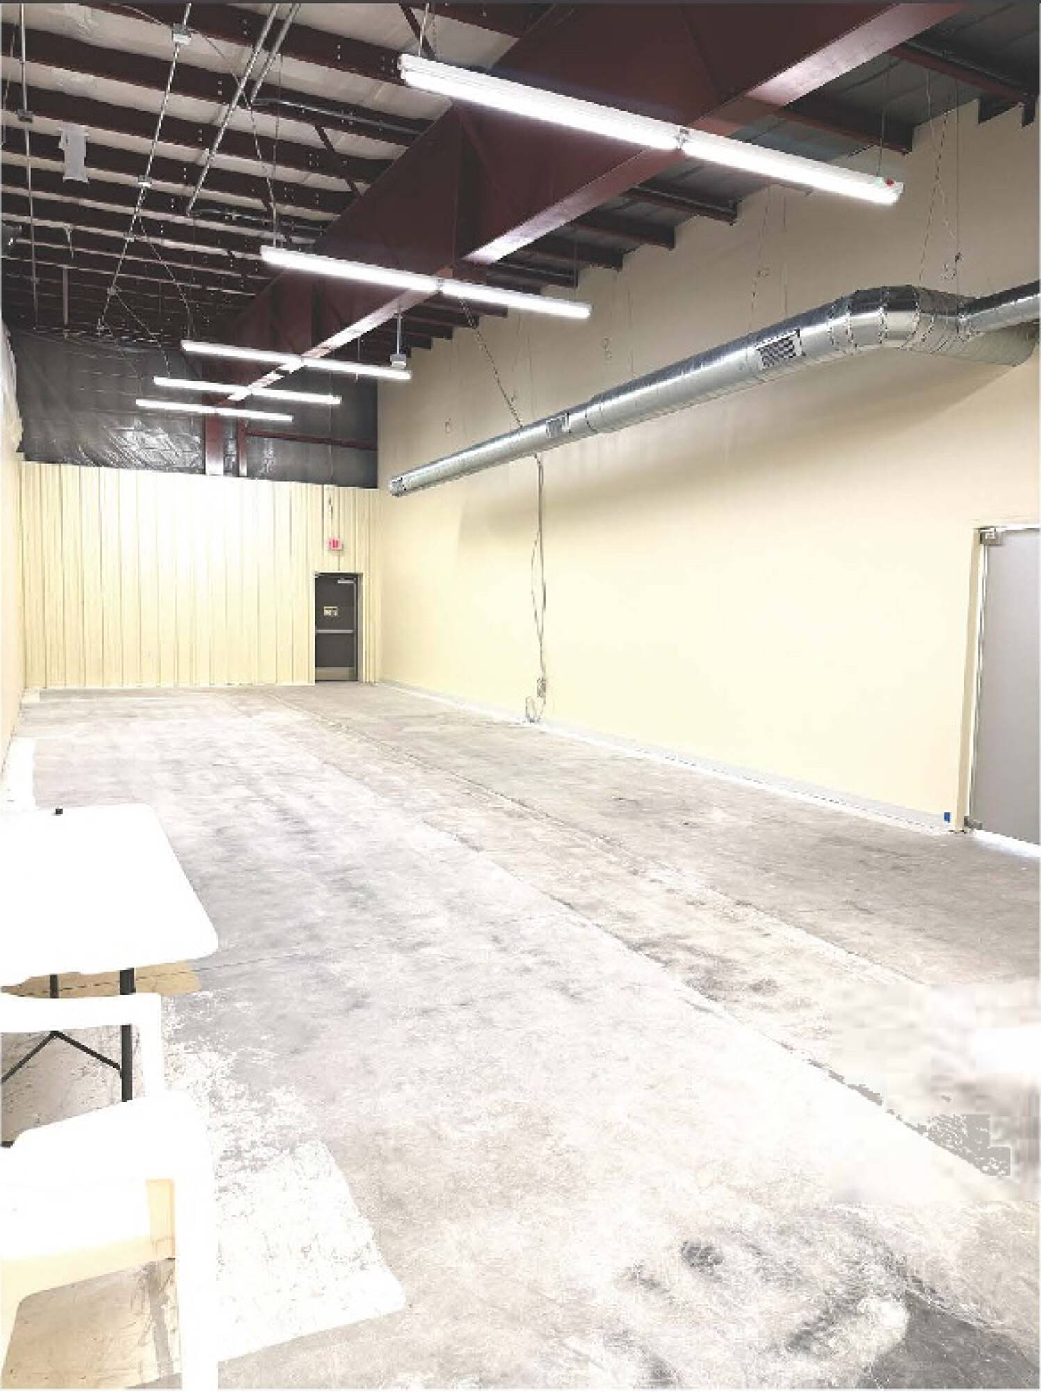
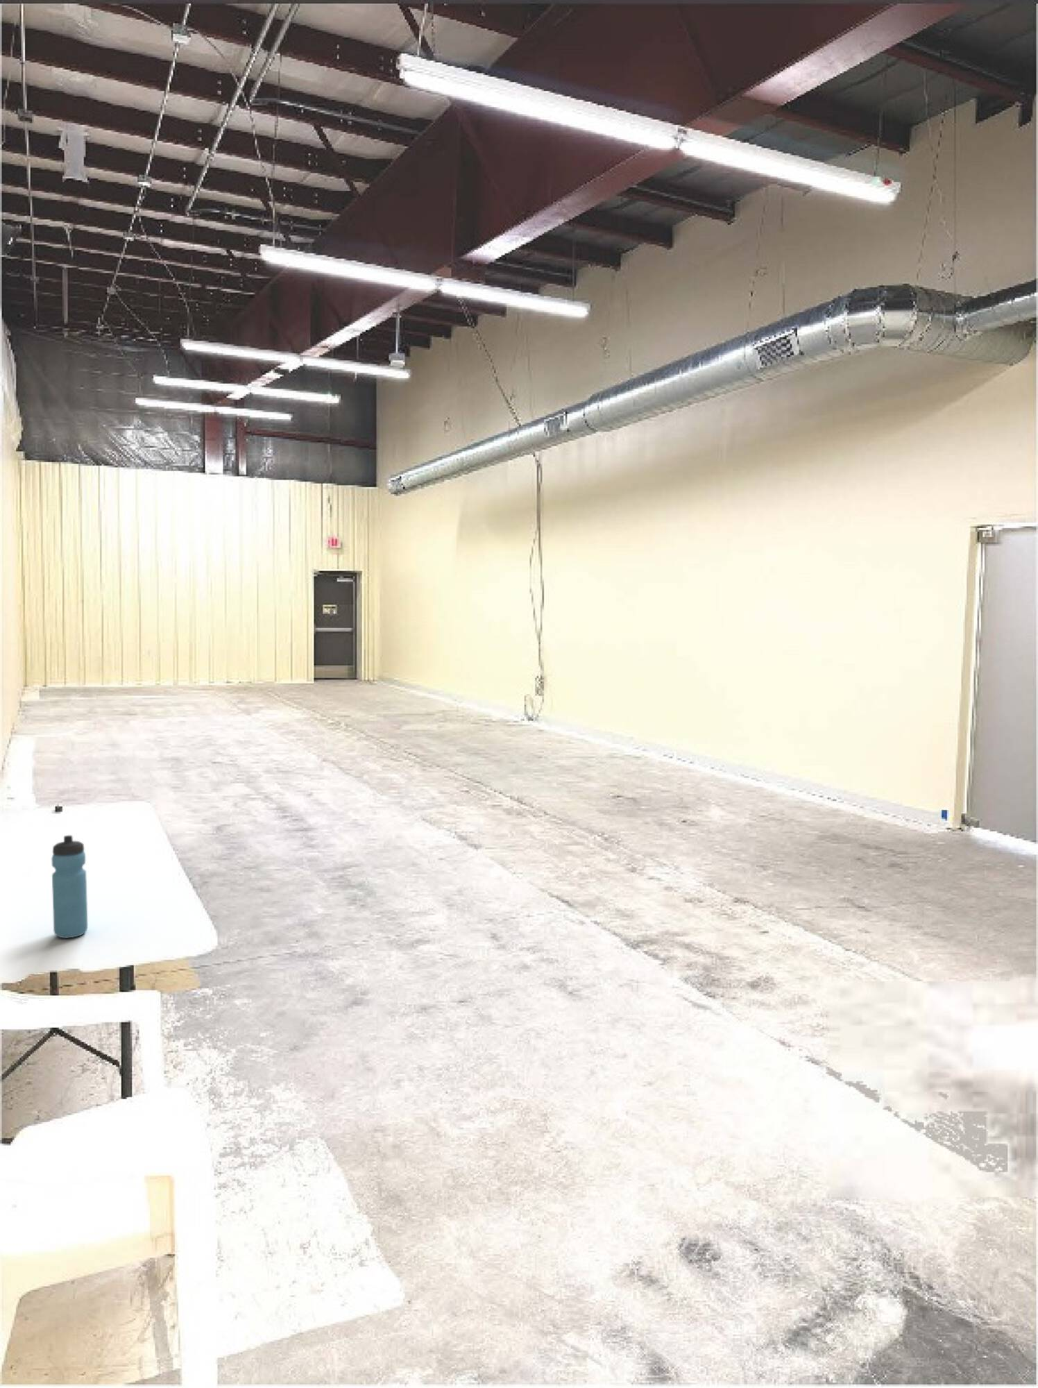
+ water bottle (70, 885)
